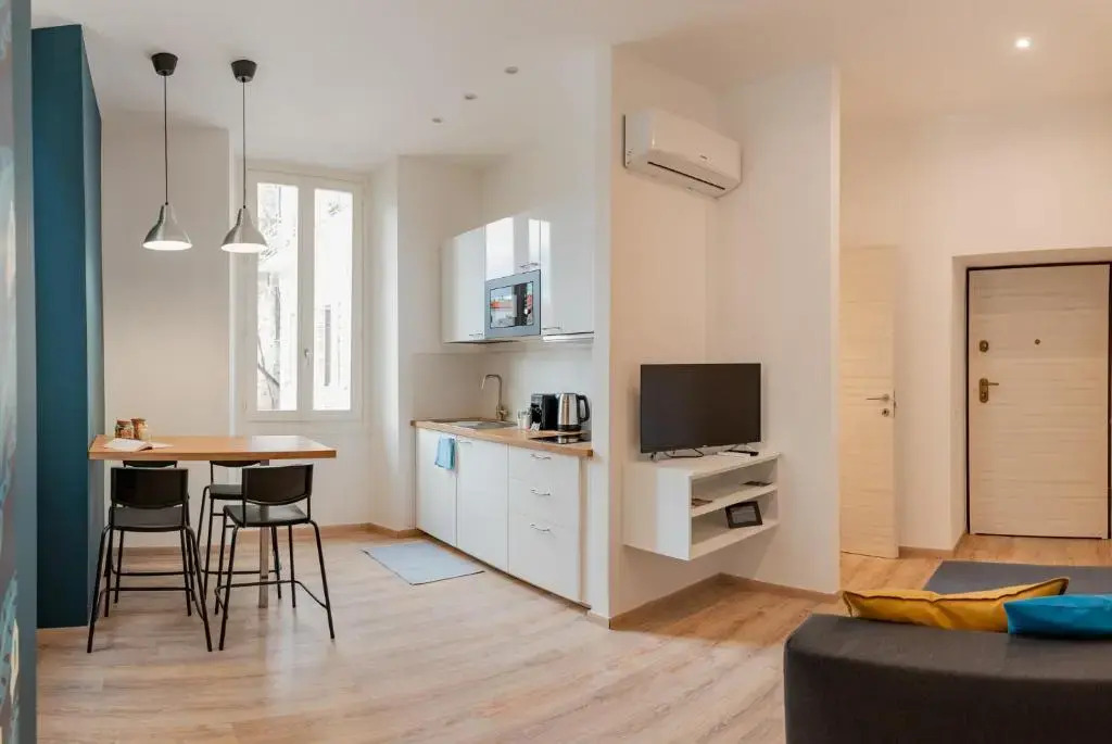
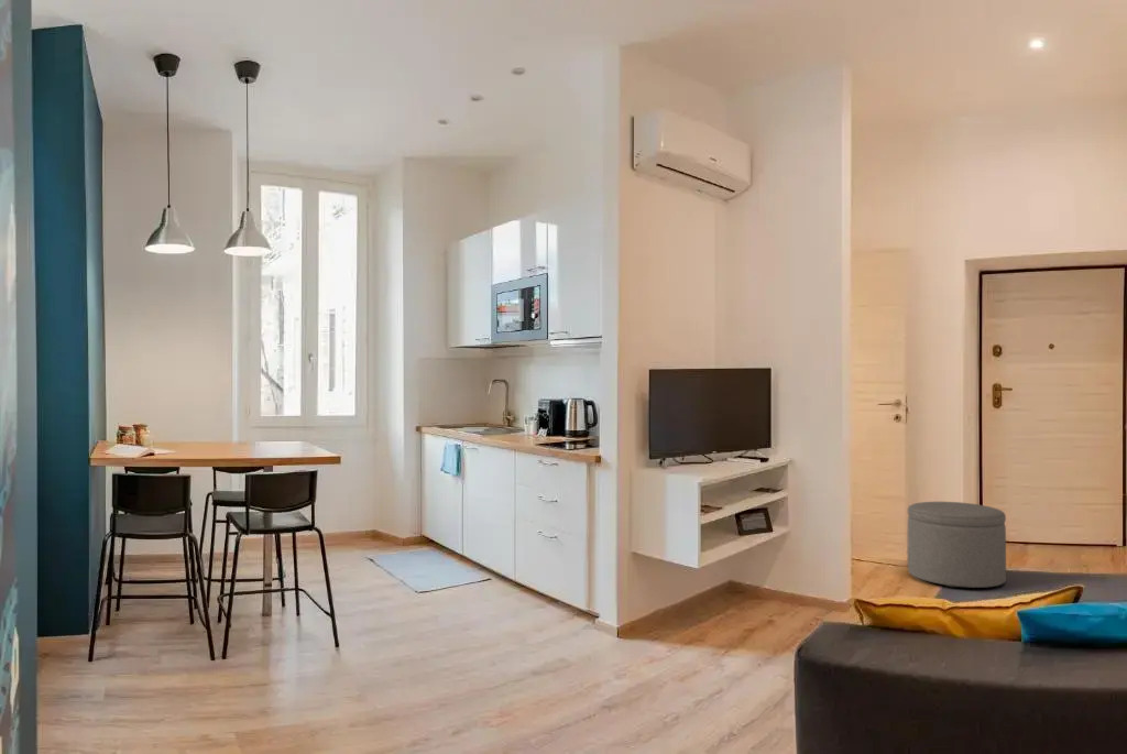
+ ottoman (955, 542)
